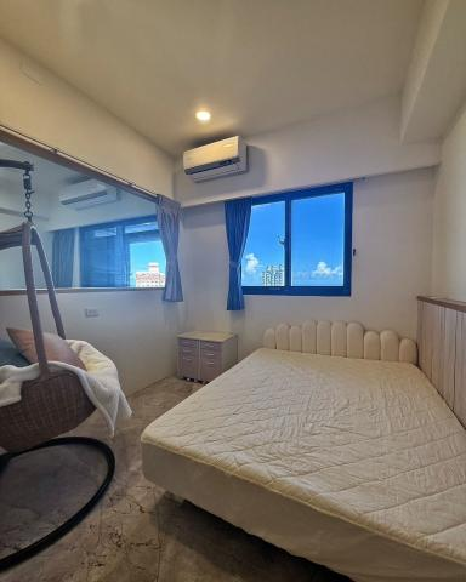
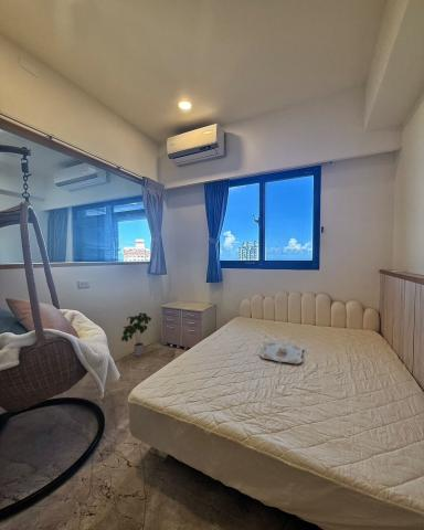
+ serving tray (282, 351)
+ potted plant (137, 333)
